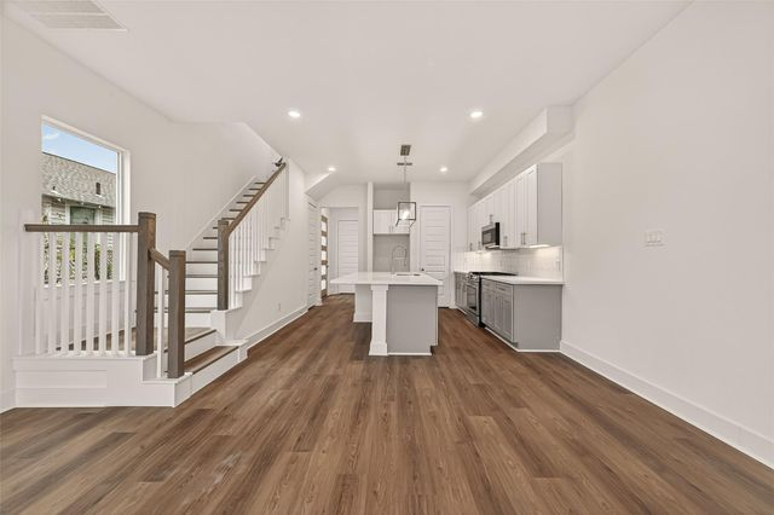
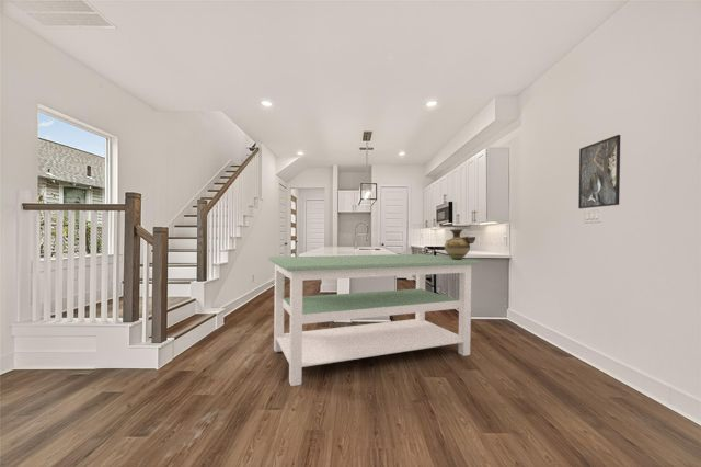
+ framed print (597, 174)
+ dining table (371, 305)
+ ceramic jug (458, 243)
